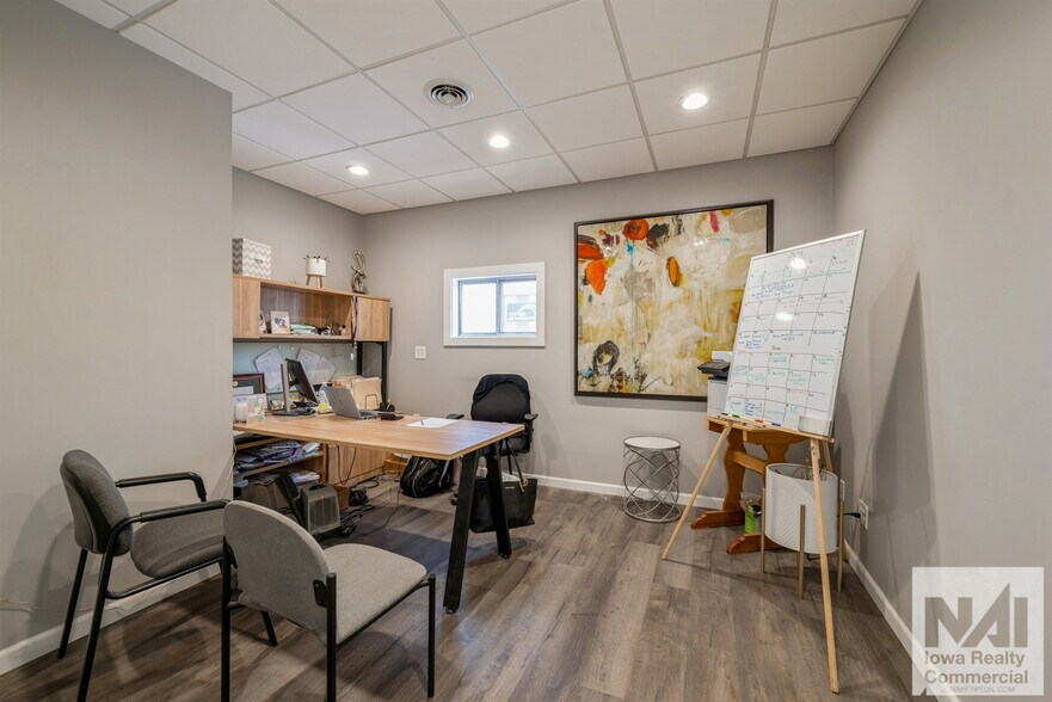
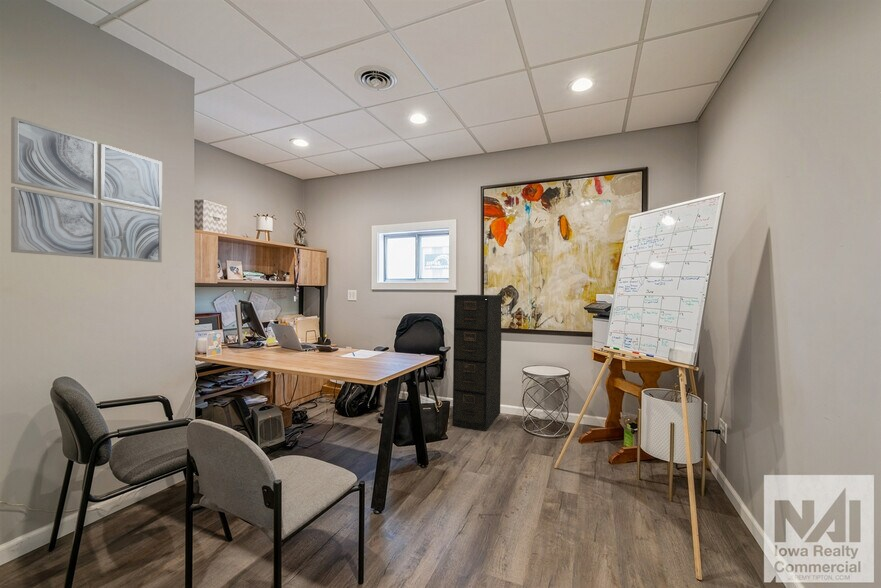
+ filing cabinet (477, 357)
+ wall art (98, 199)
